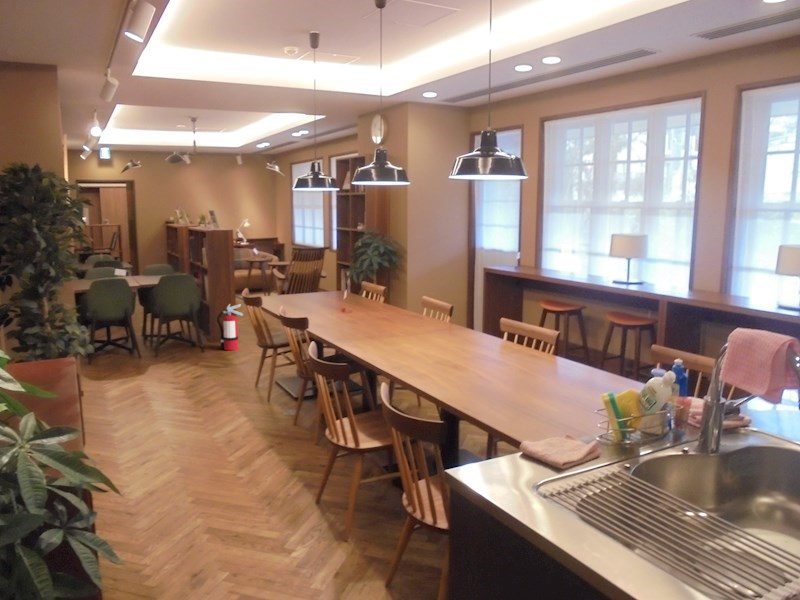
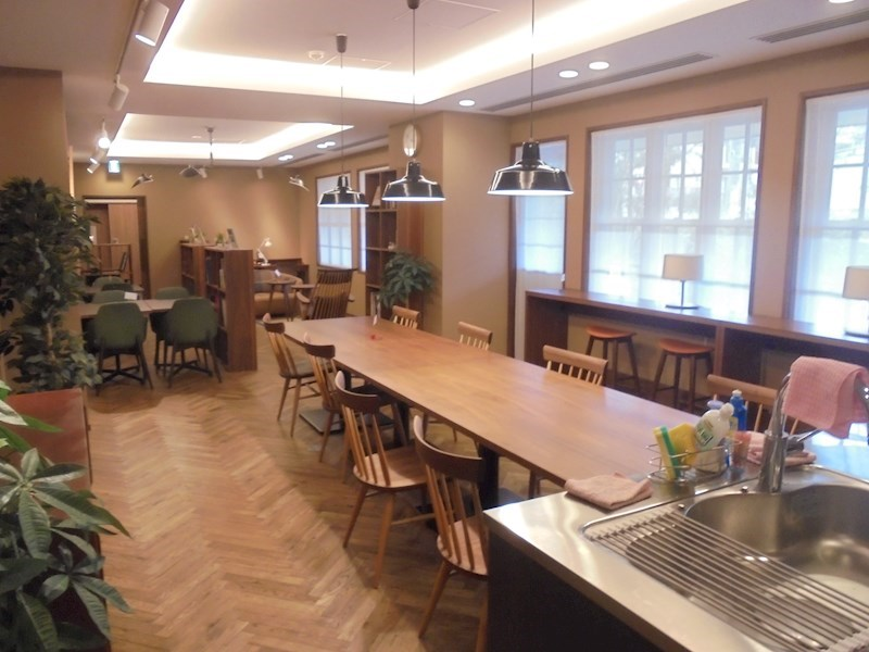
- fire extinguisher (229, 326)
